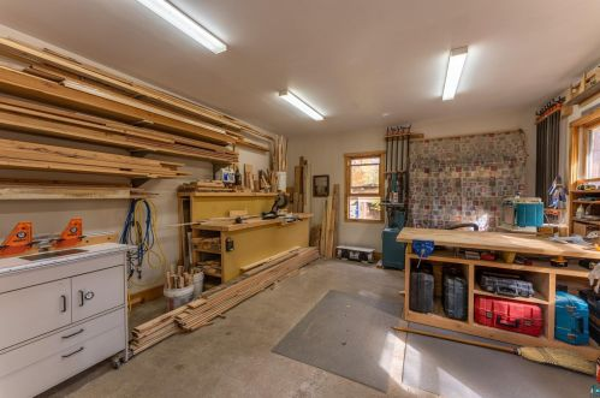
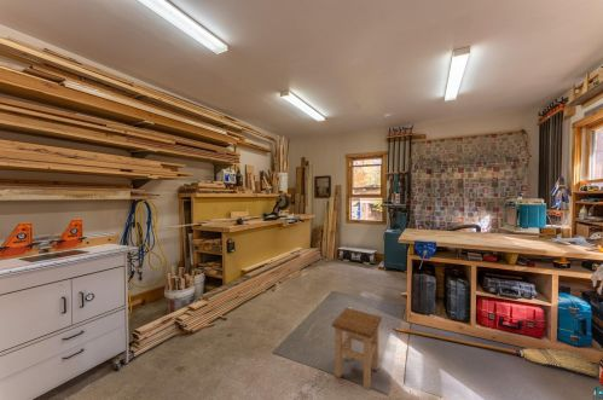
+ stool (359, 341)
